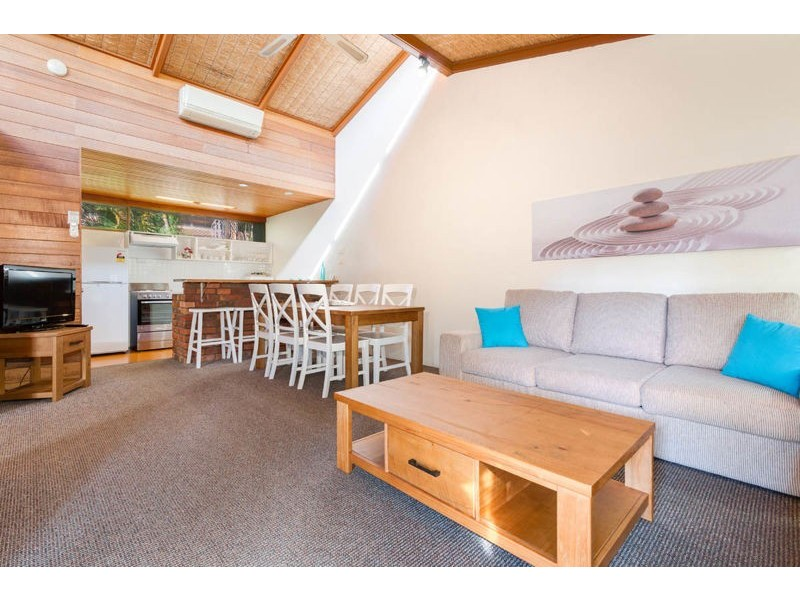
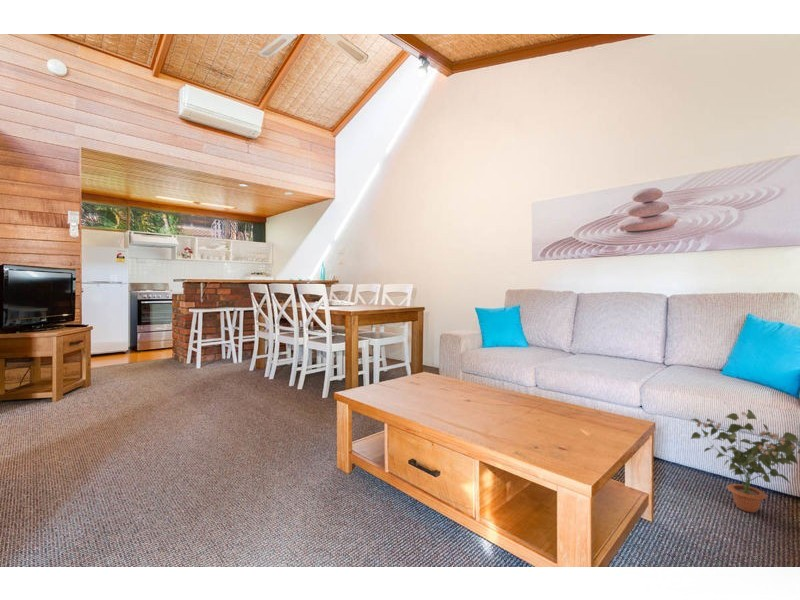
+ potted plant (745, 460)
